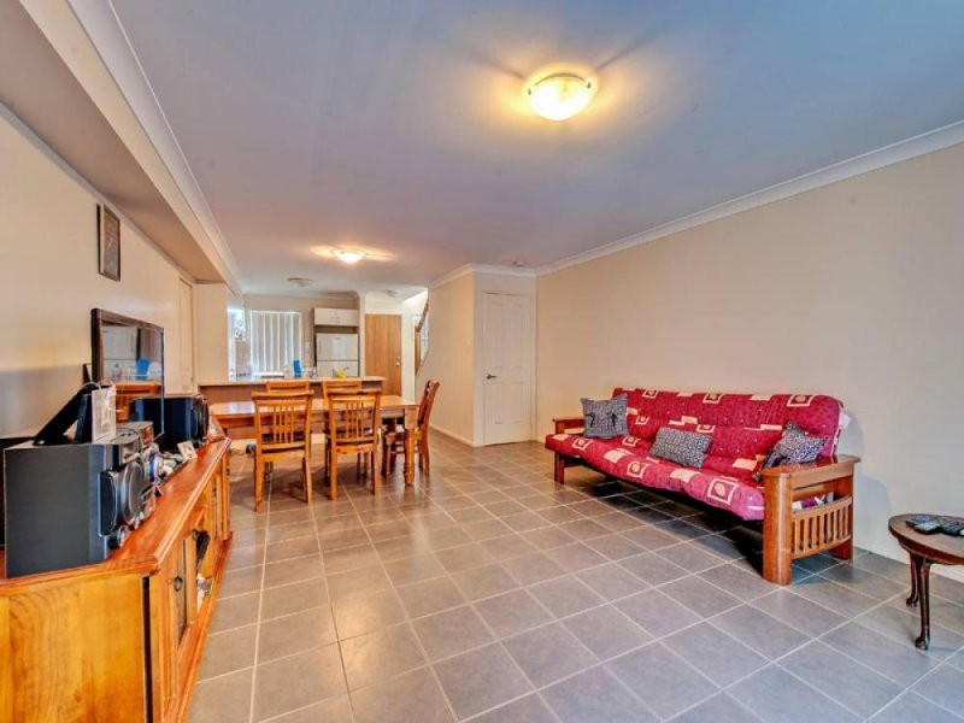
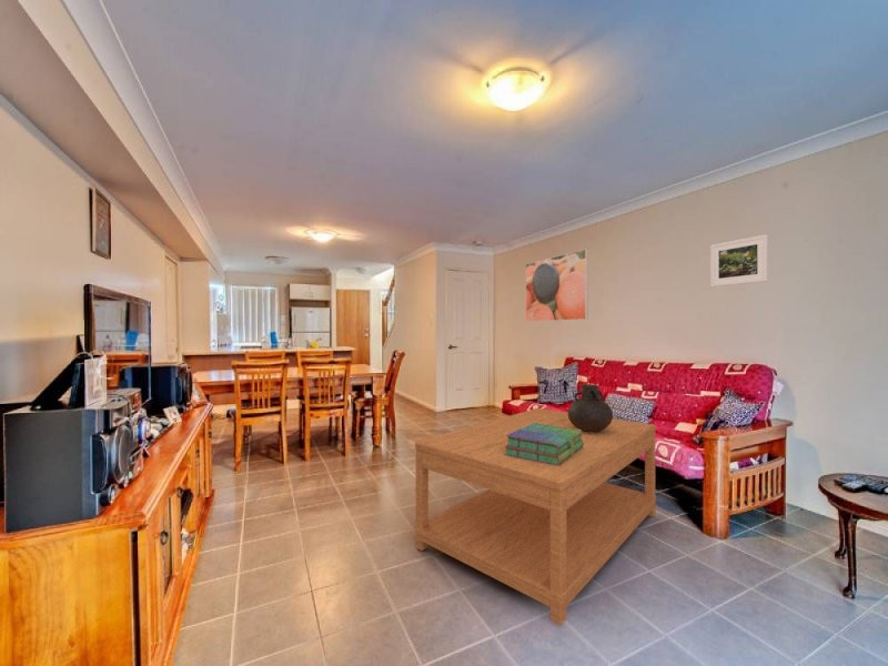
+ vase (589, 407)
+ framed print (737, 262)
+ coffee table (545, 481)
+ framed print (553, 289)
+ stack of books (544, 441)
